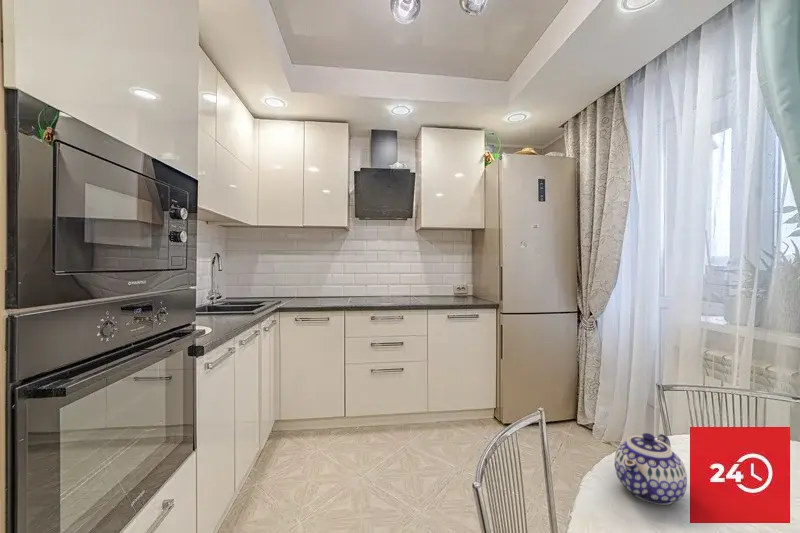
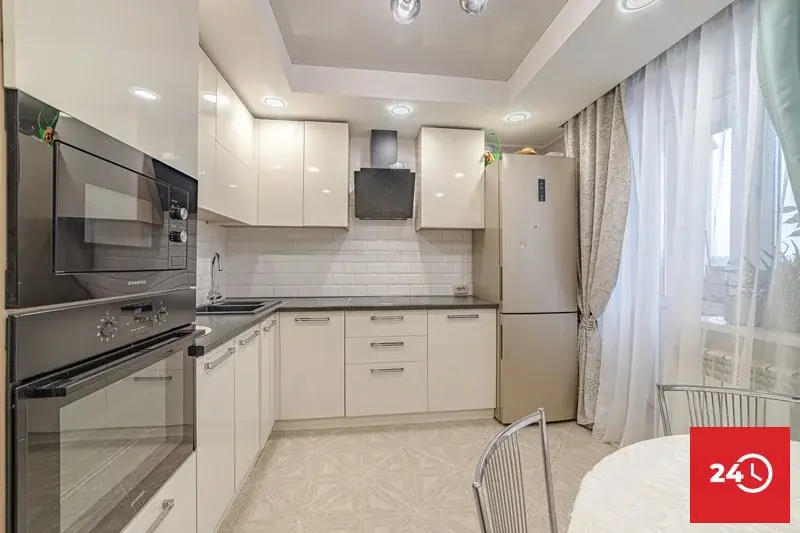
- teapot (648, 463)
